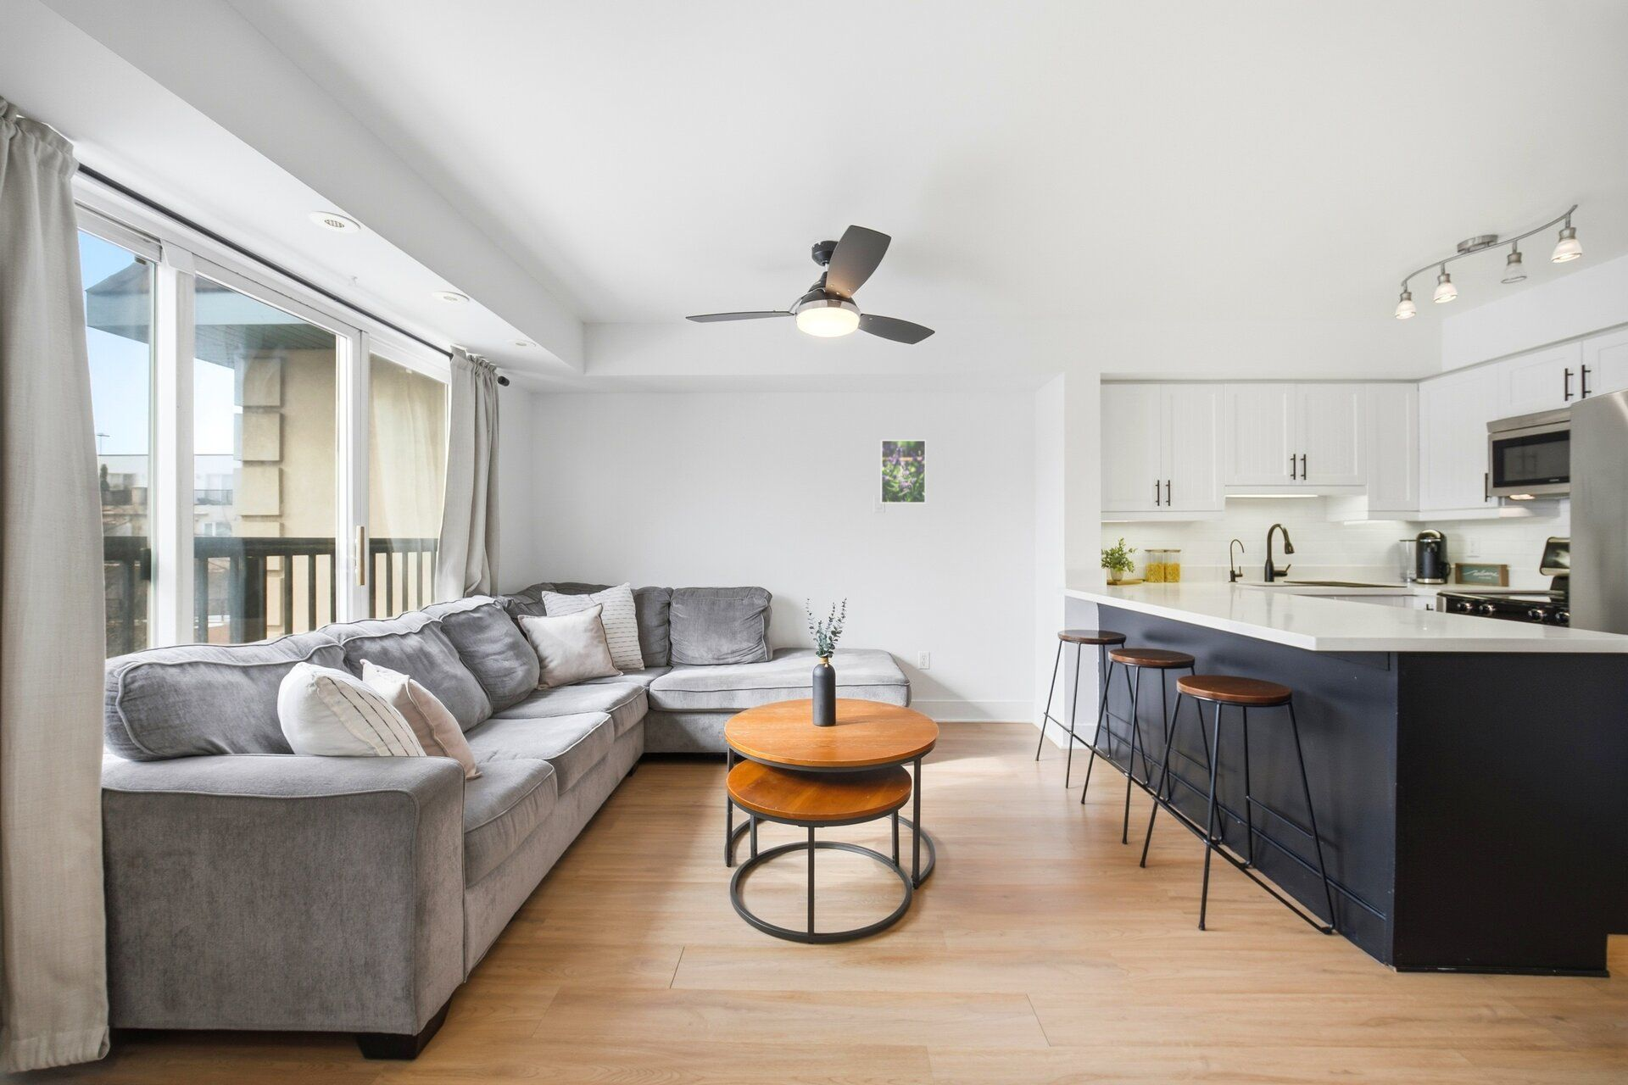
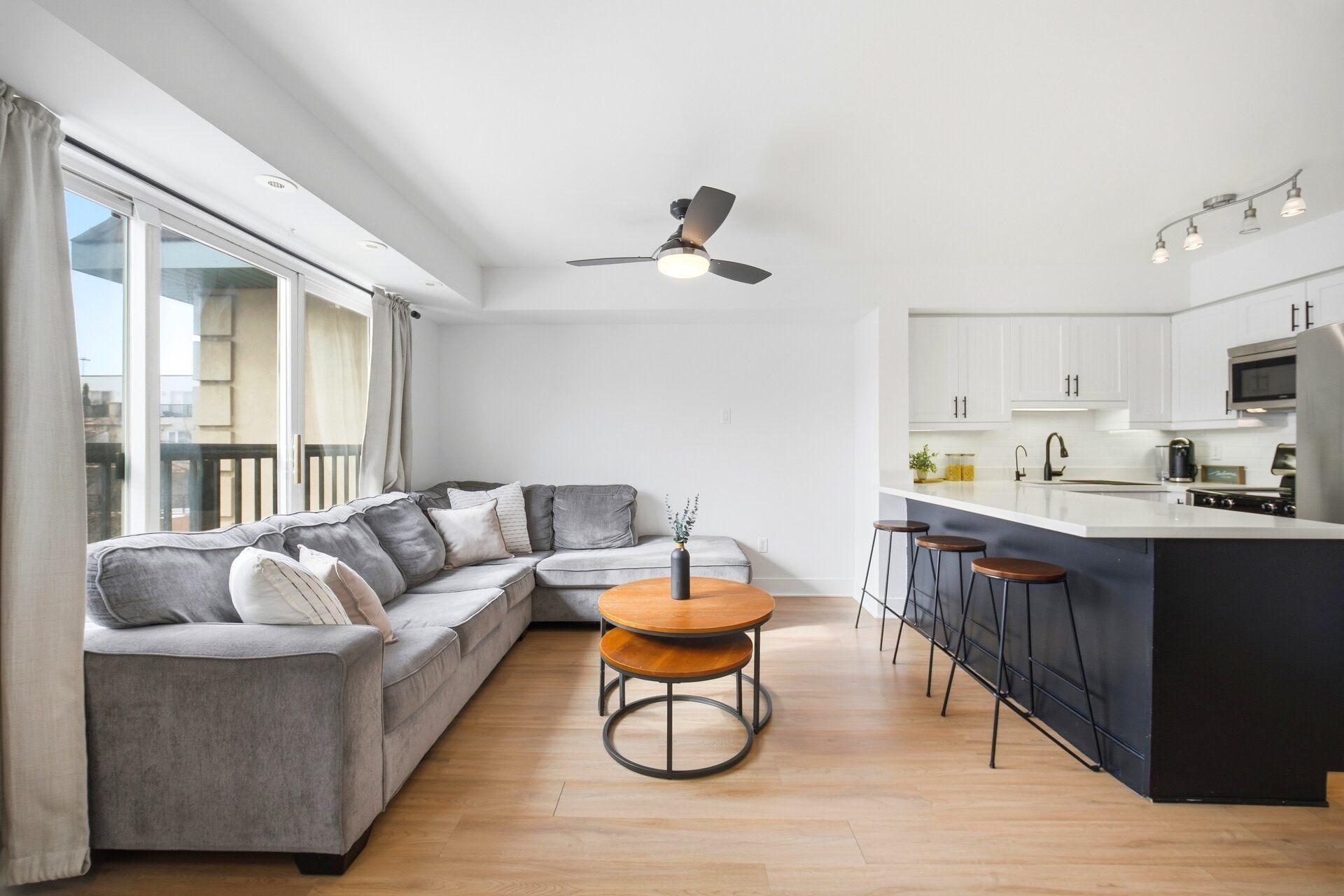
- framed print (904, 471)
